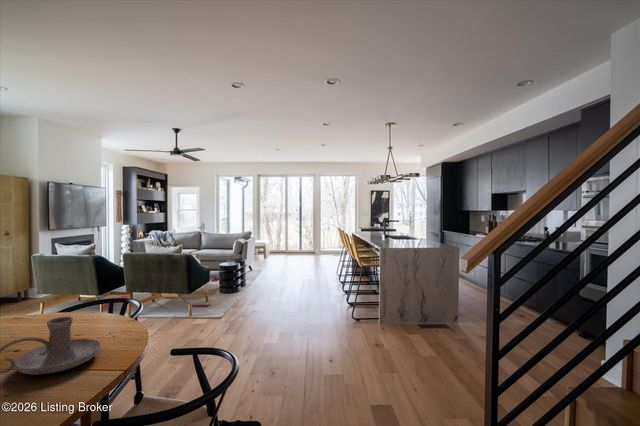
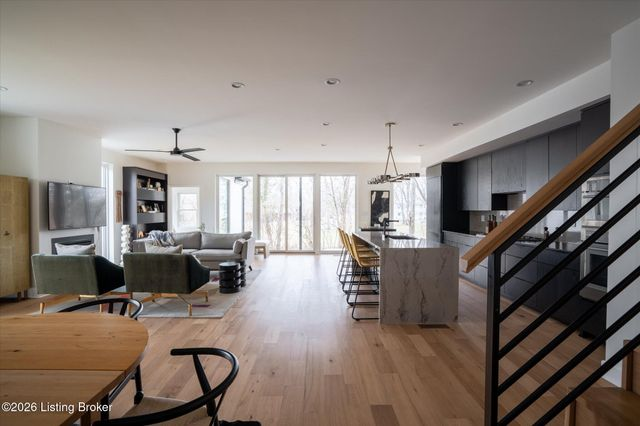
- candle holder (50, 344)
